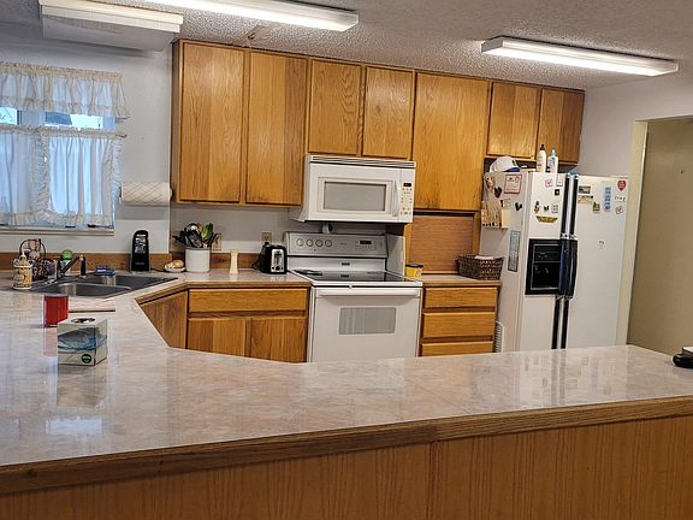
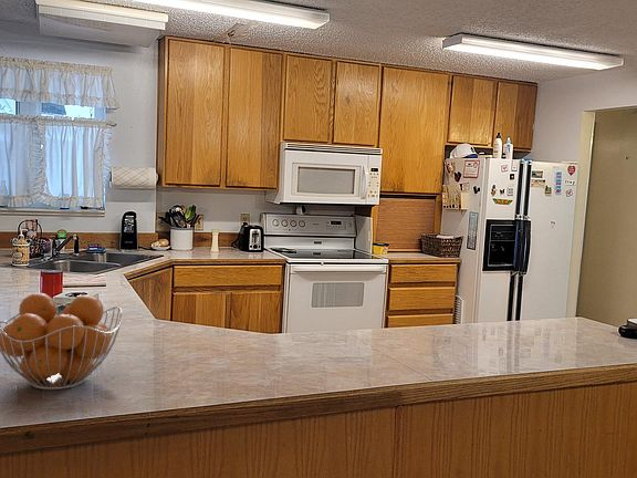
+ fruit basket (58, 339)
